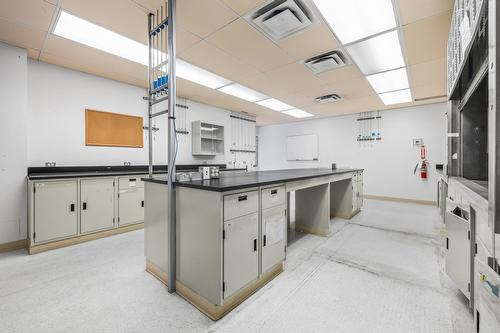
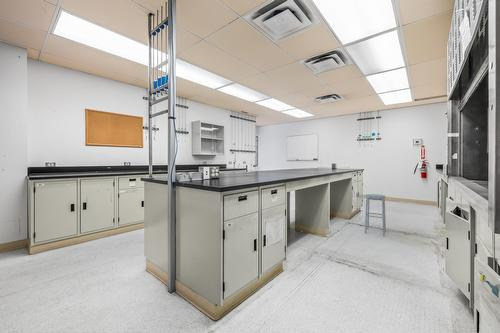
+ stool (375, 213)
